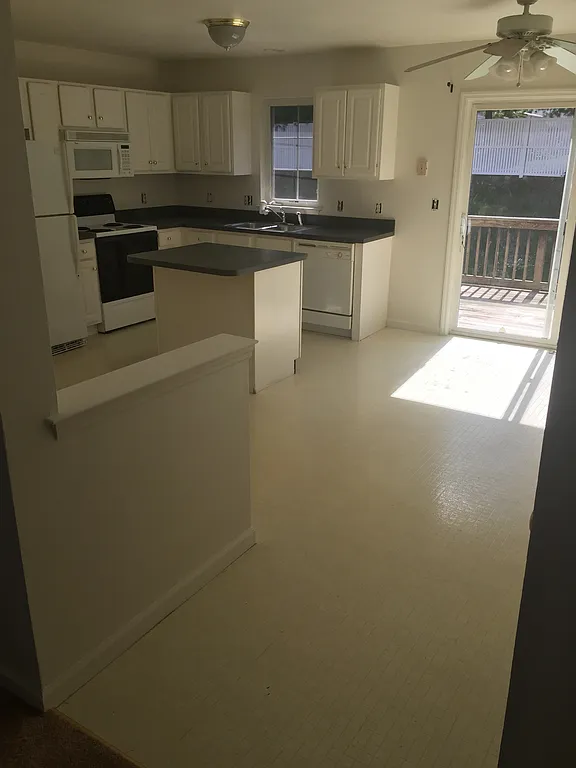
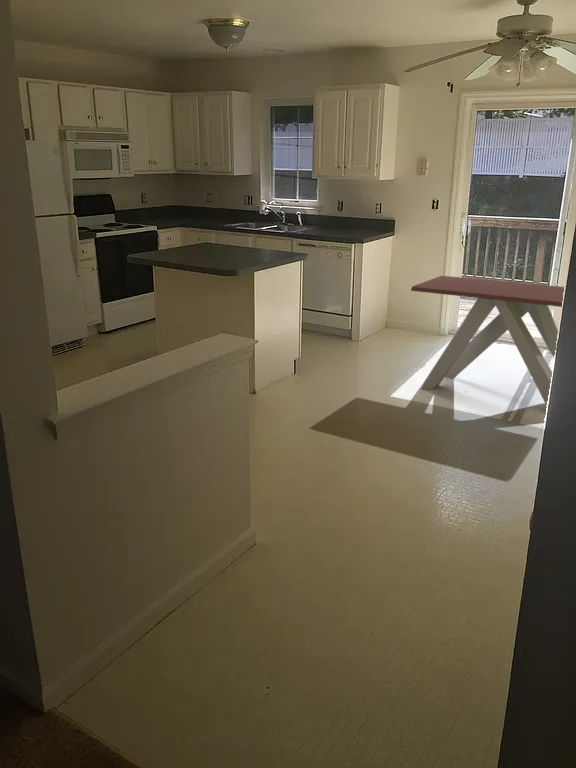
+ dining table (512, 338)
